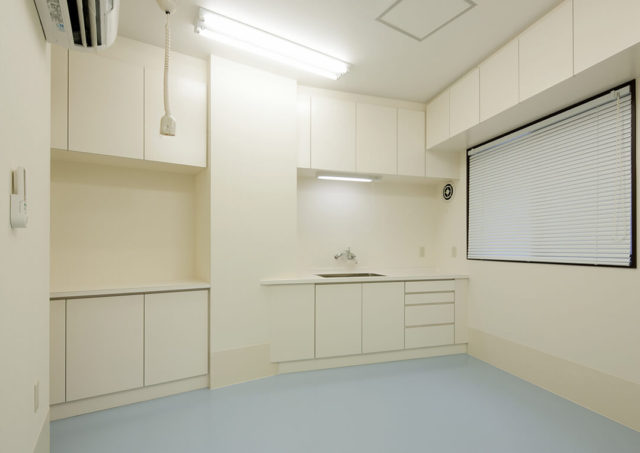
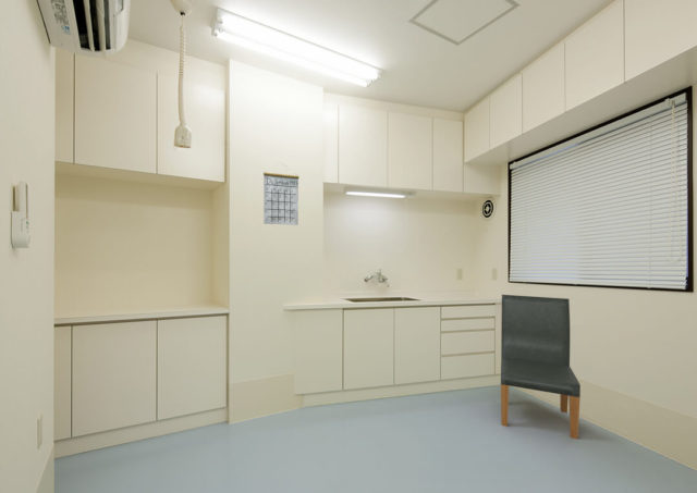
+ dining chair (535, 358)
+ calendar (281, 193)
